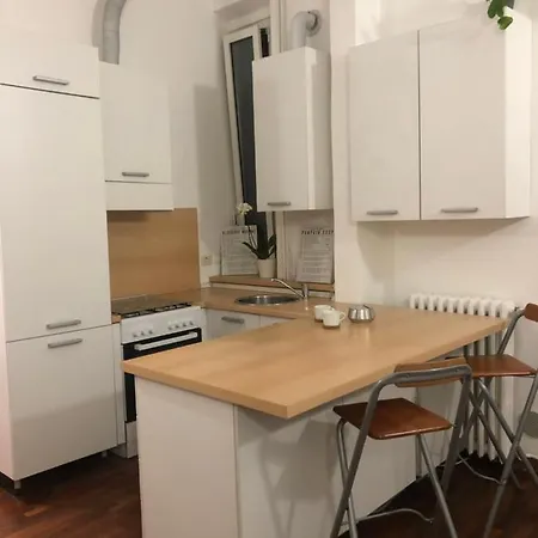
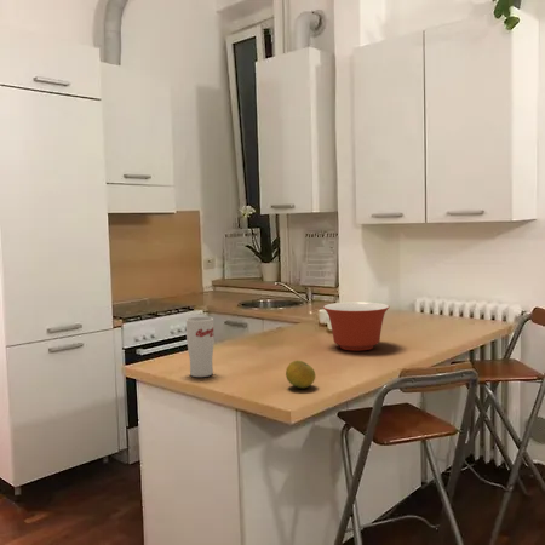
+ mixing bowl (356, 326)
+ cup (200, 346)
+ fruit (300, 374)
